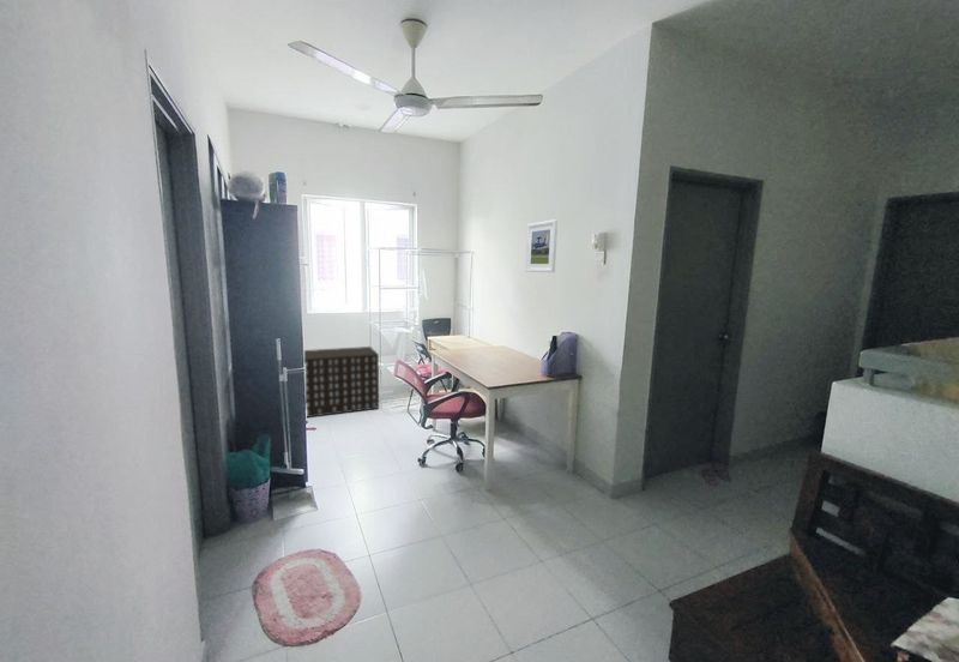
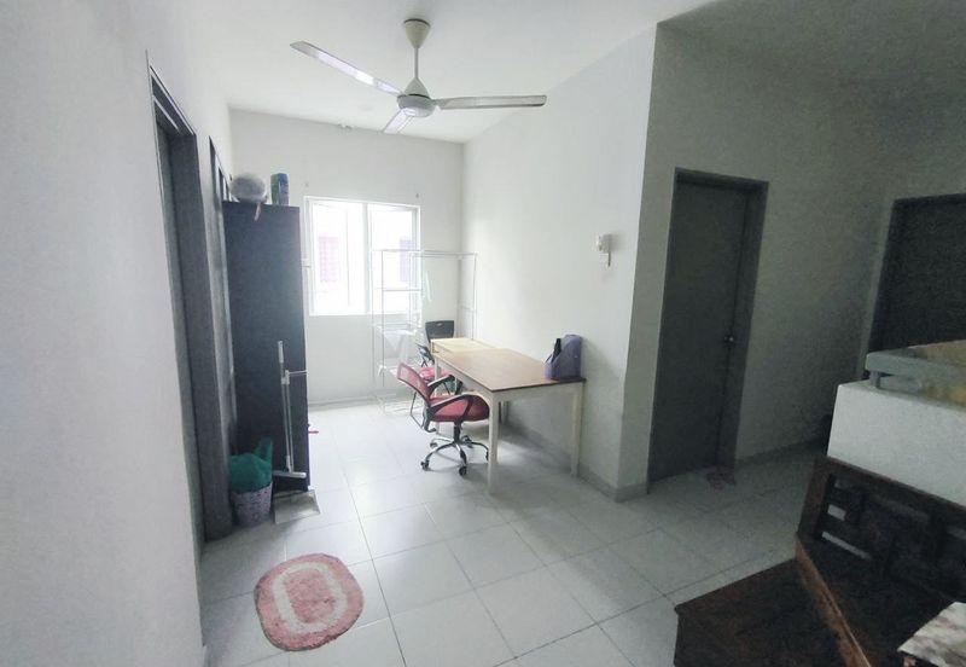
- architectural model (324, 380)
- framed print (539, 247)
